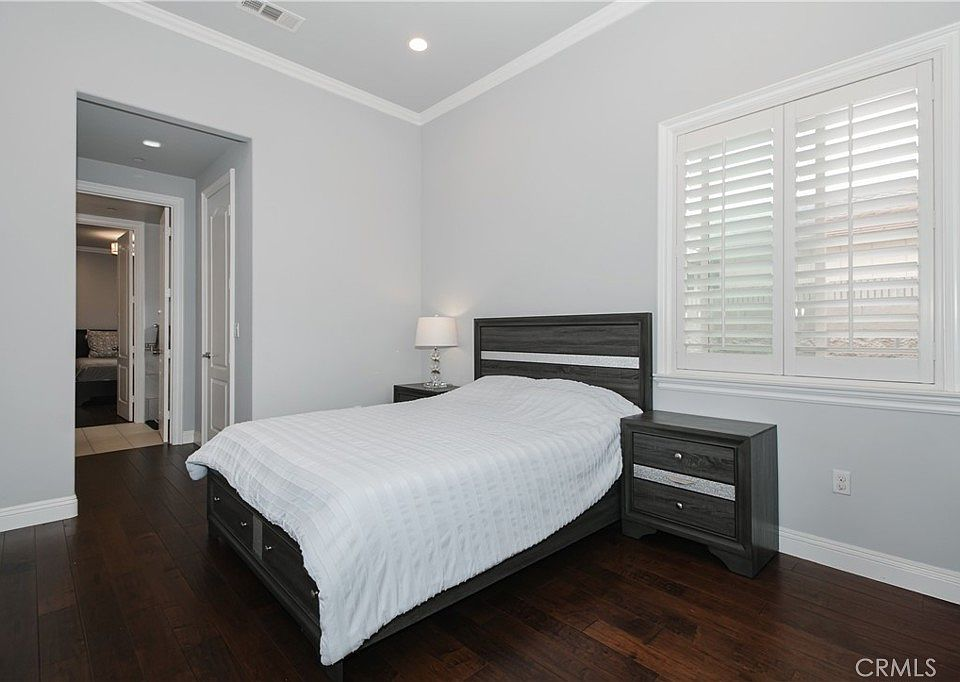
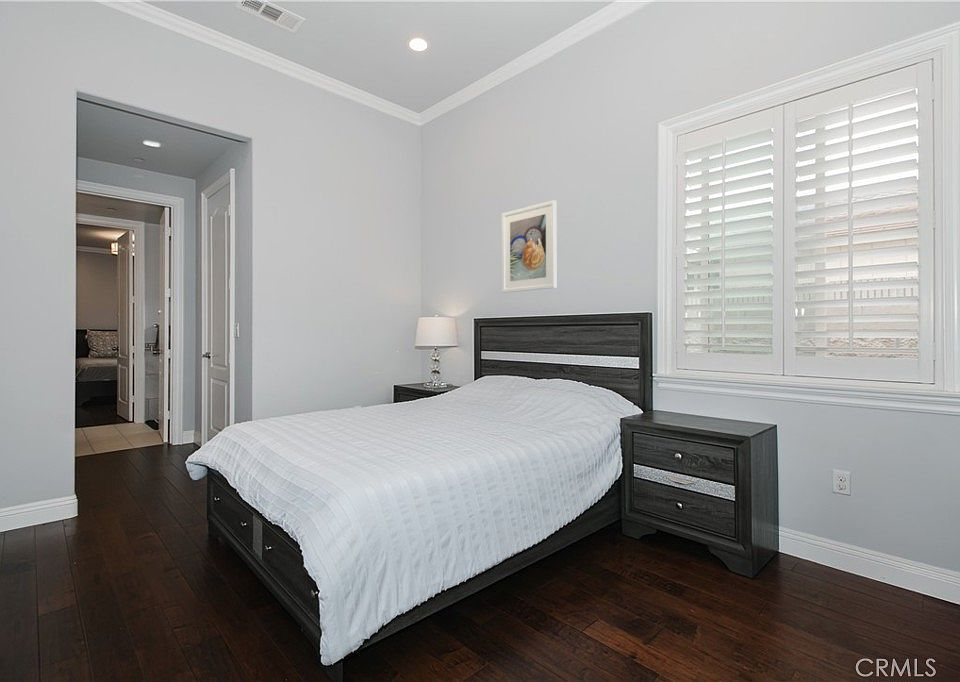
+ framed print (527, 248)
